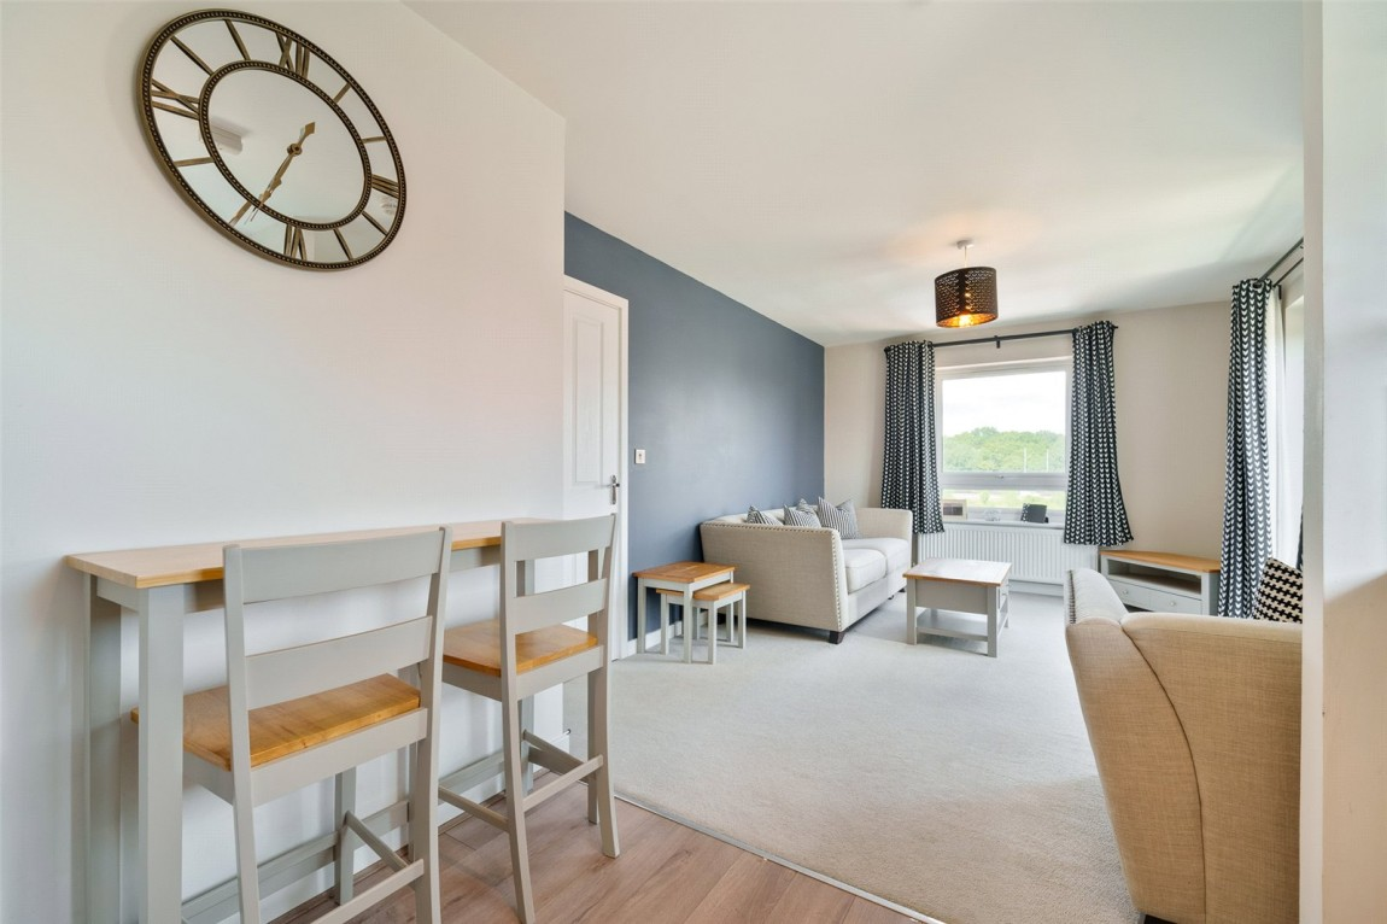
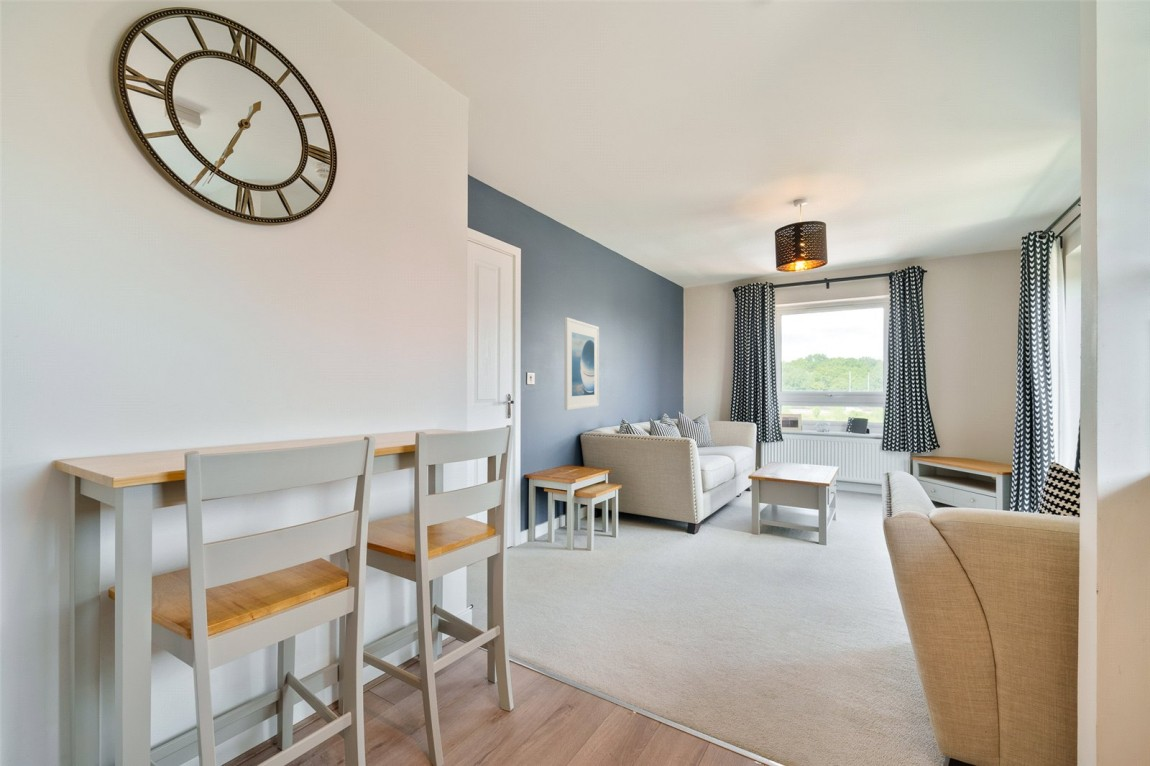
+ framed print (583, 365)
